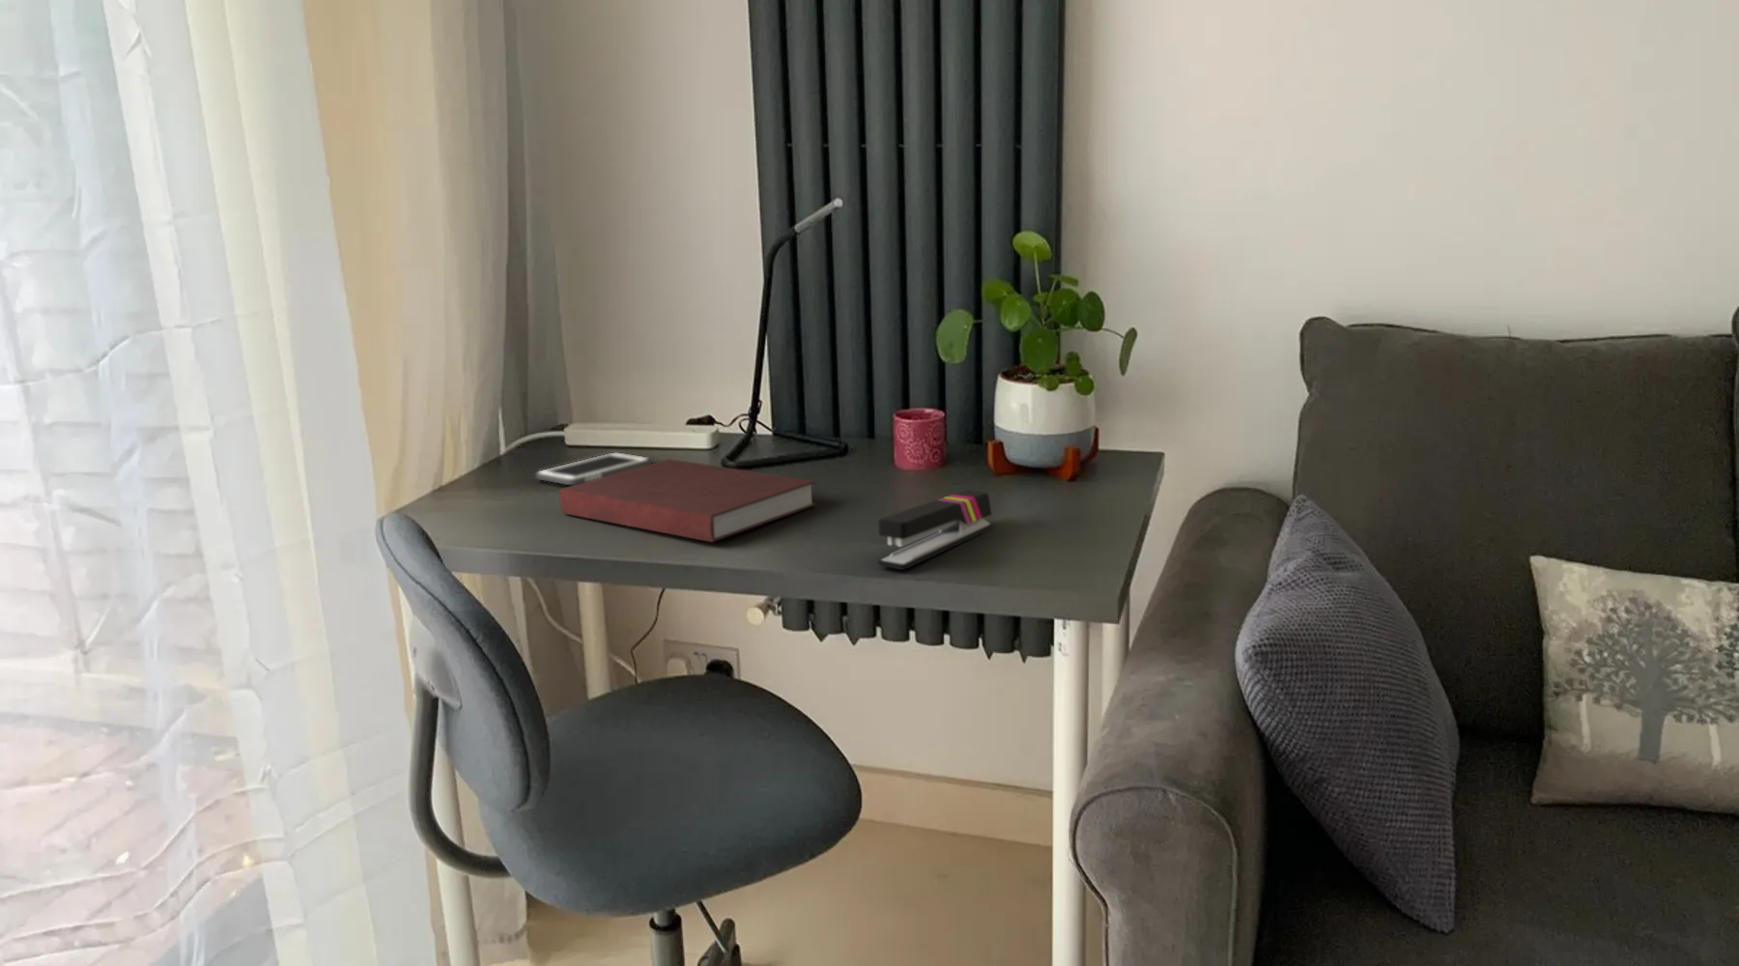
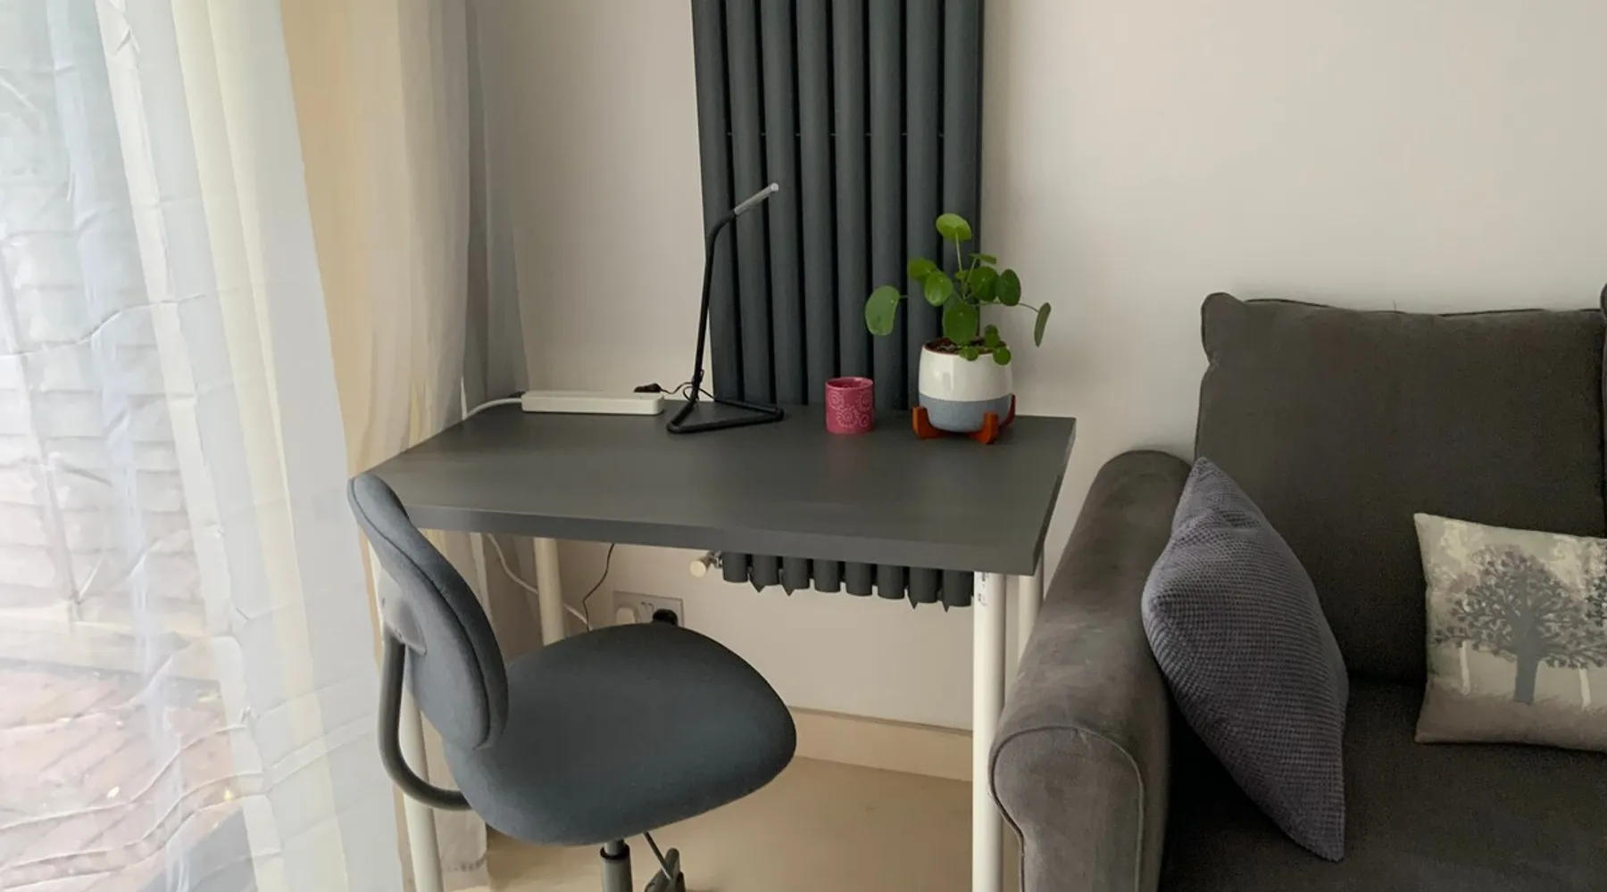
- notebook (688, 496)
- stapler (937, 523)
- cell phone (595, 468)
